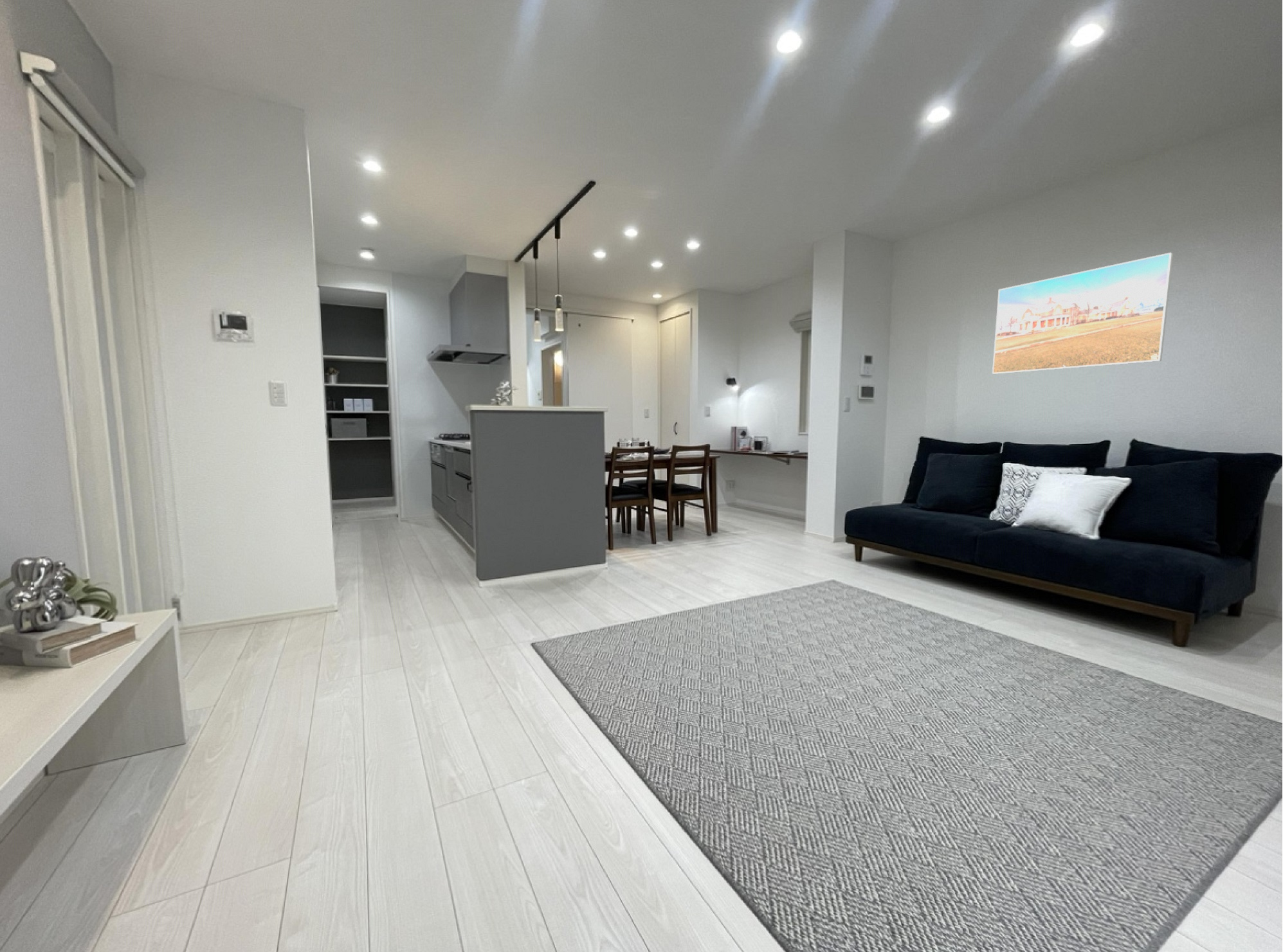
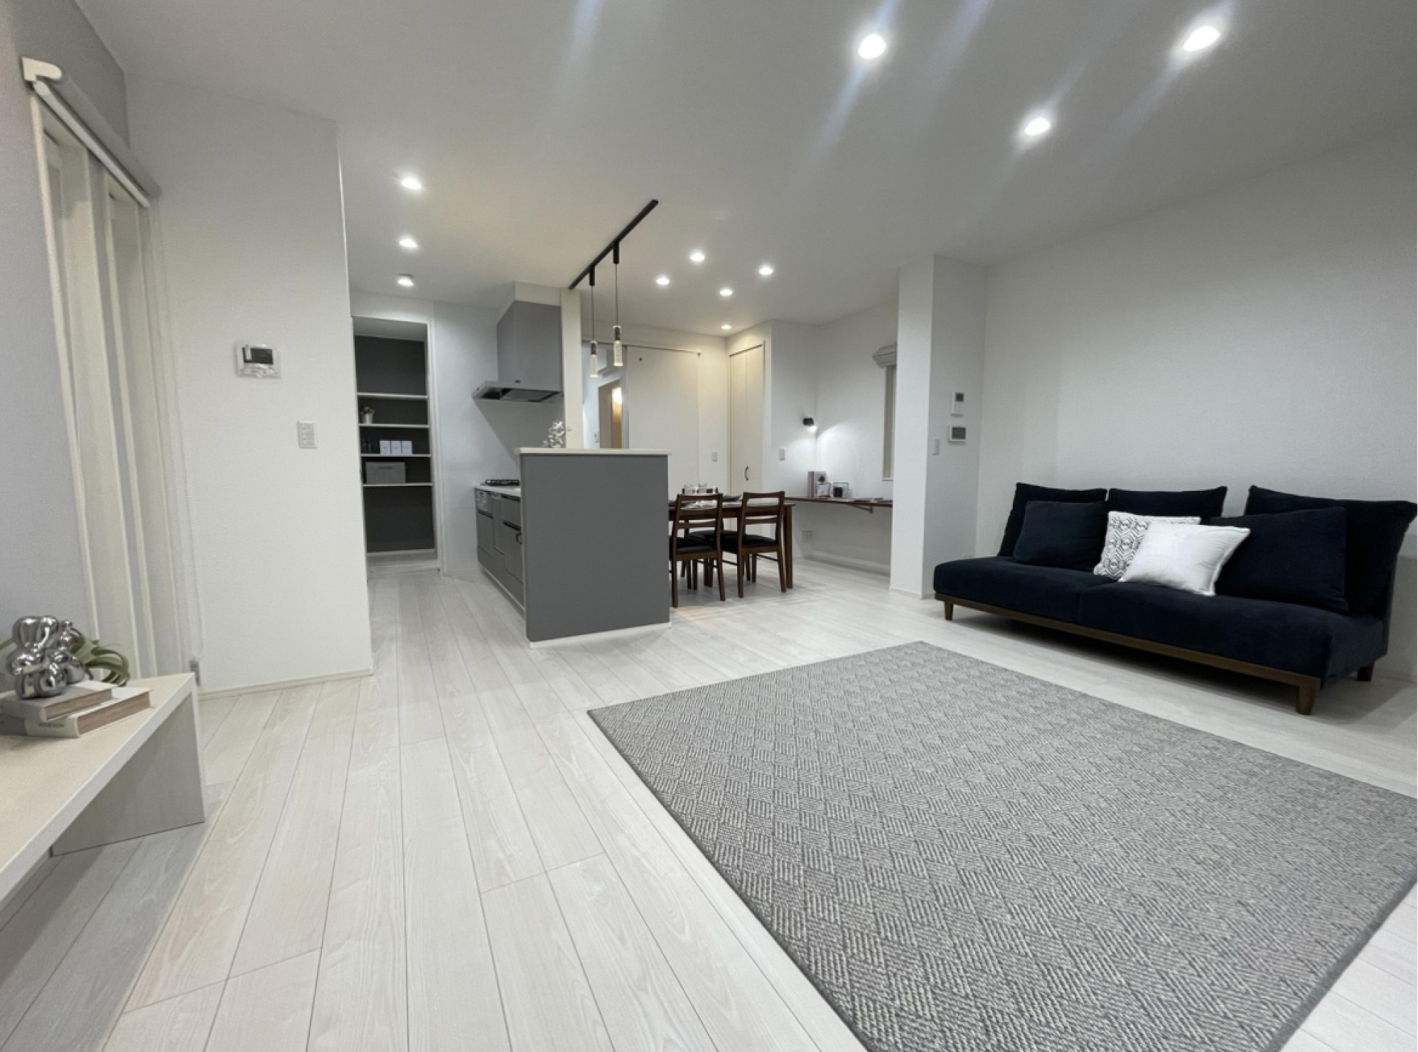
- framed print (1071, 321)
